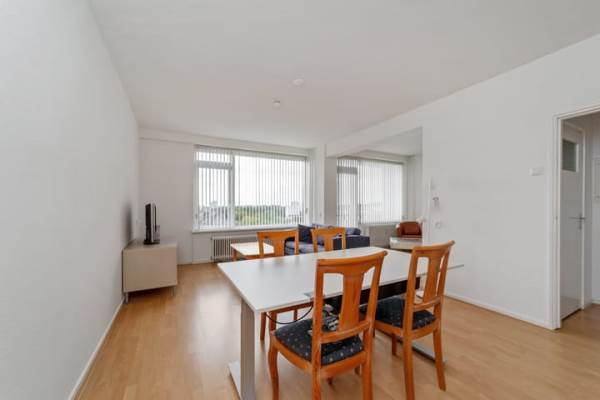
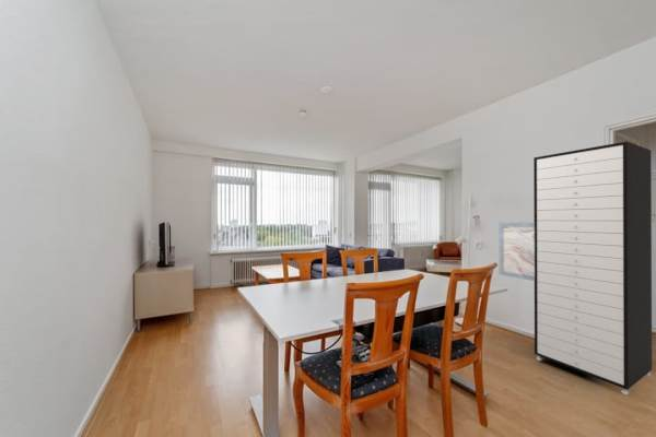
+ storage cabinet (589, 261)
+ wall art (522, 250)
